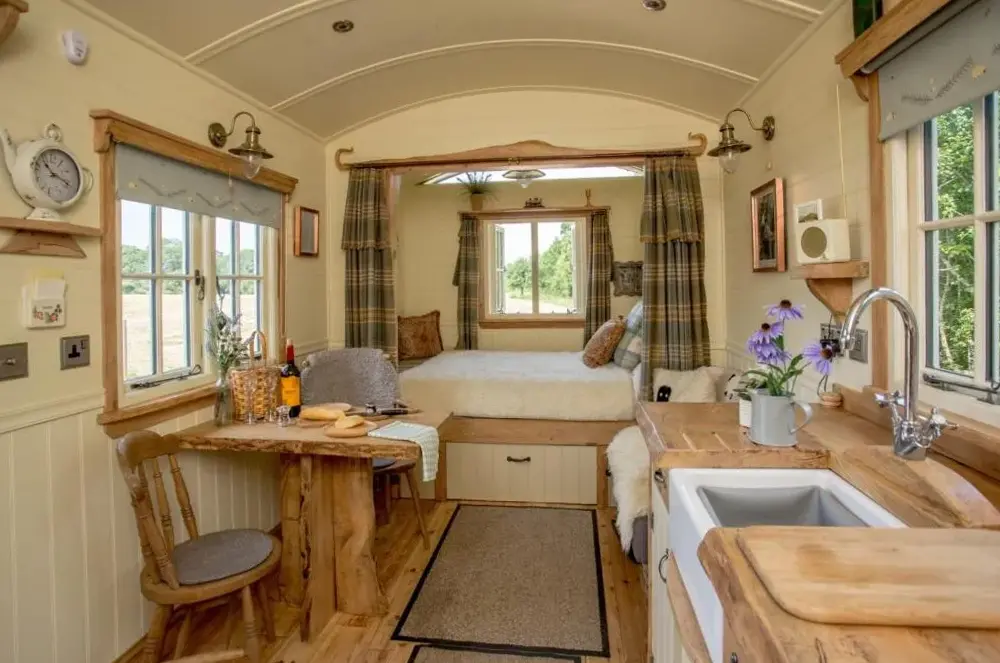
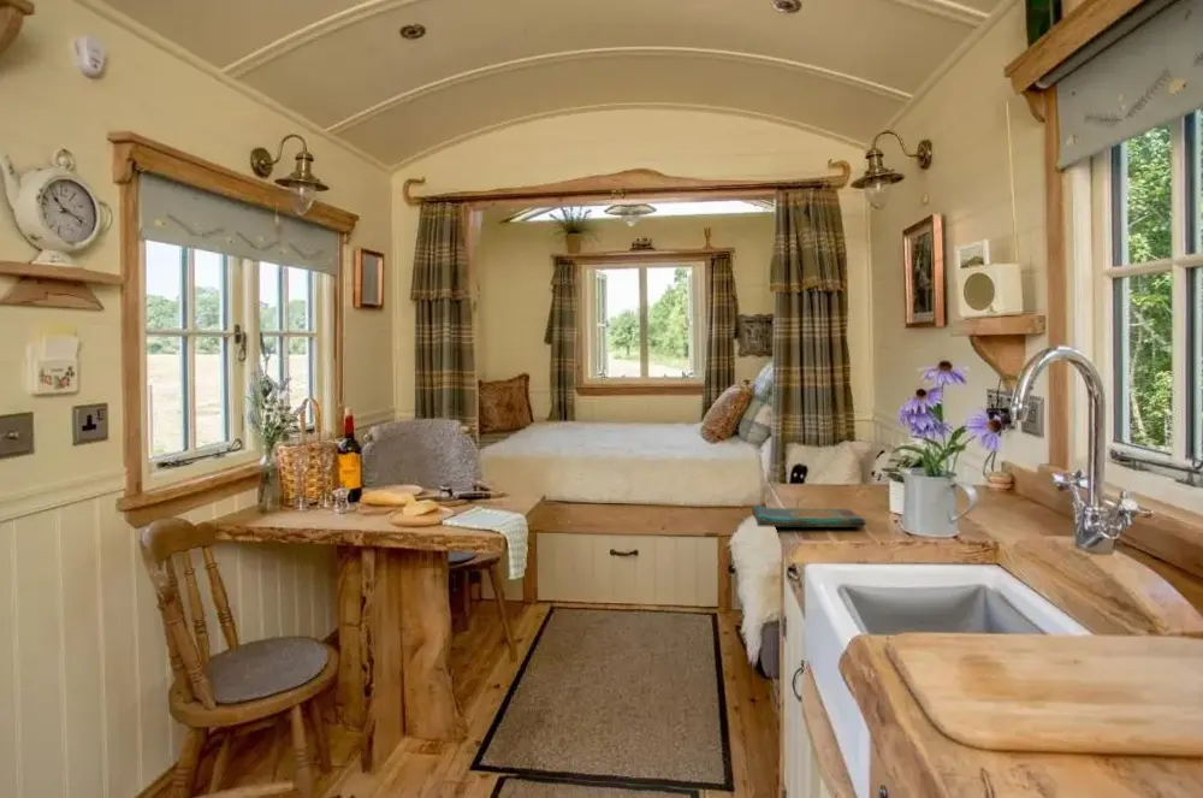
+ dish towel (805, 515)
